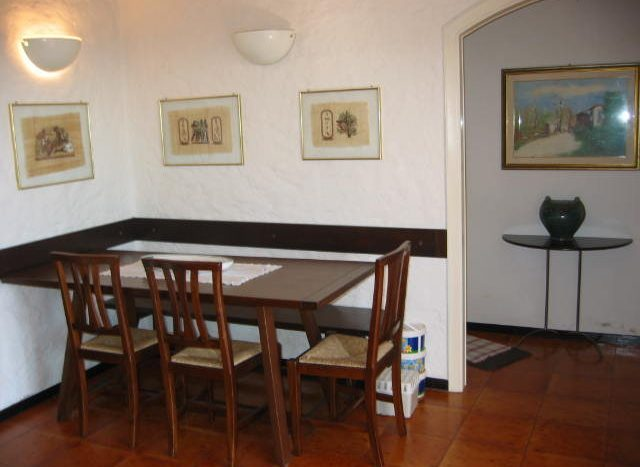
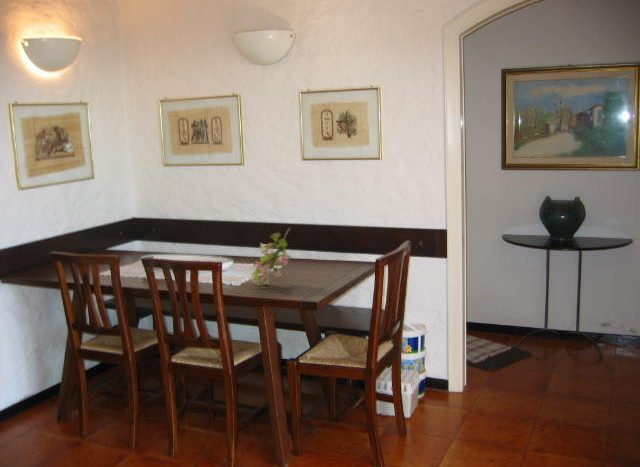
+ plant (264, 257)
